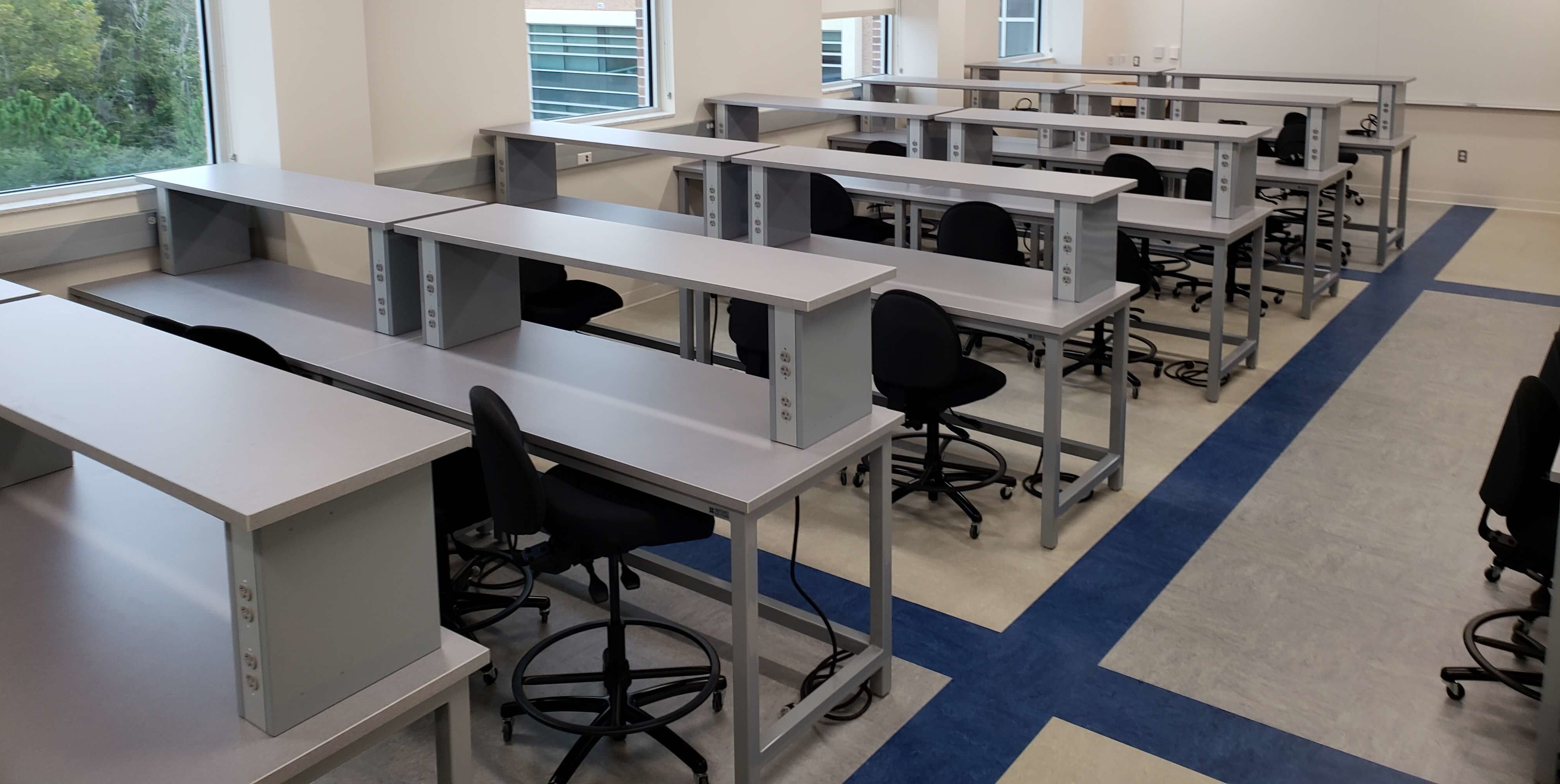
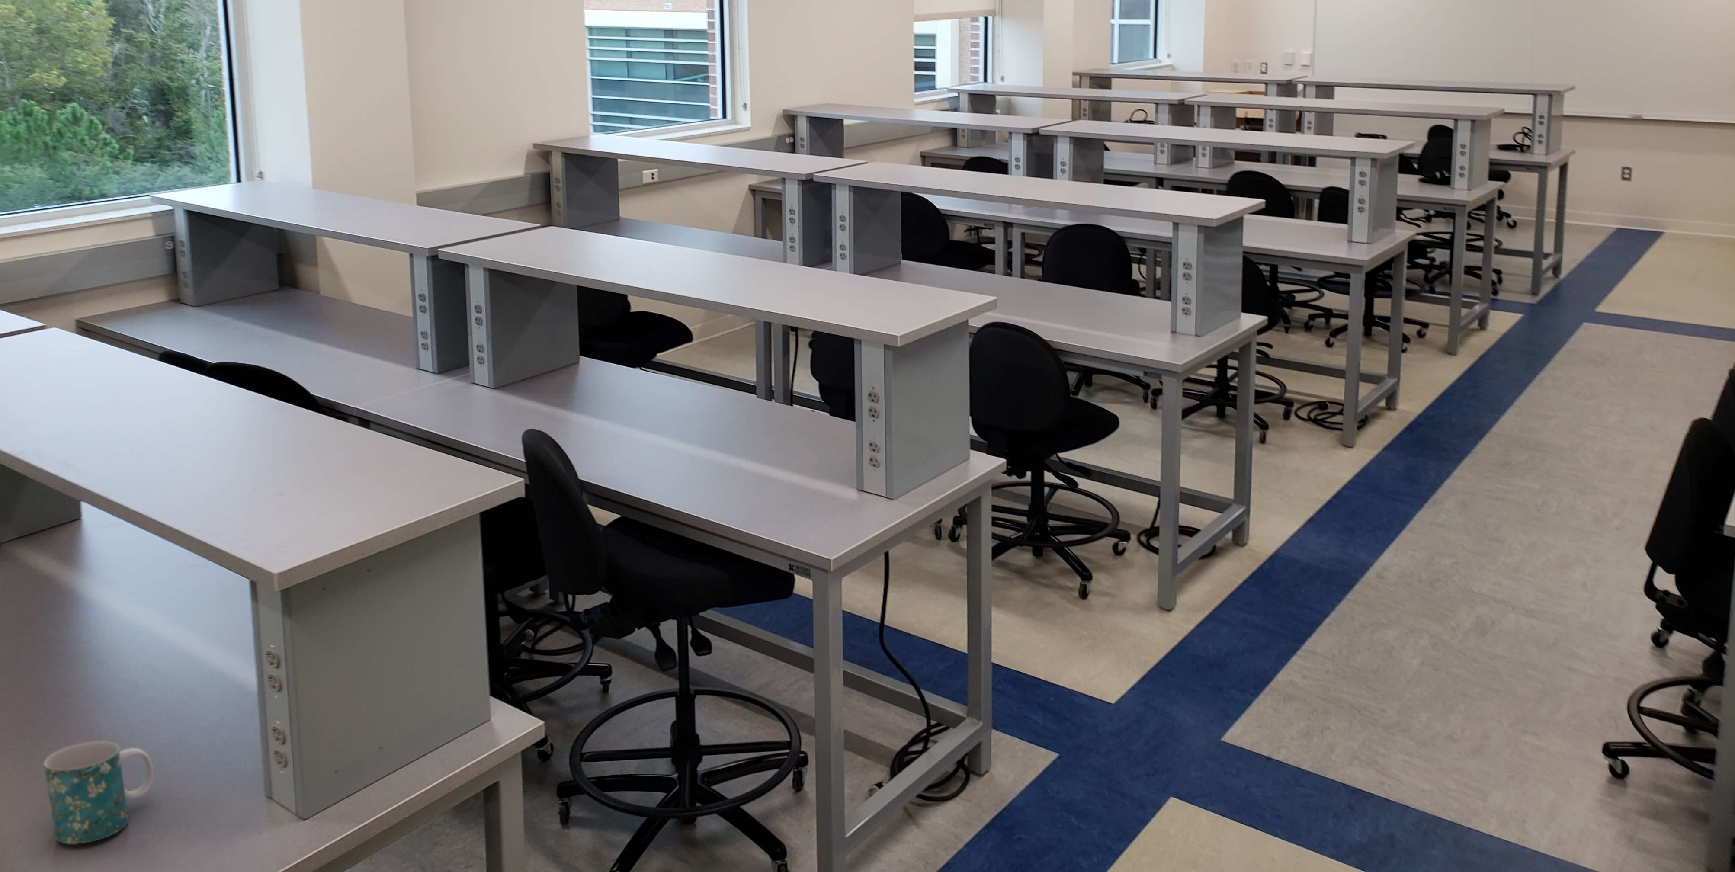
+ mug (103, 786)
